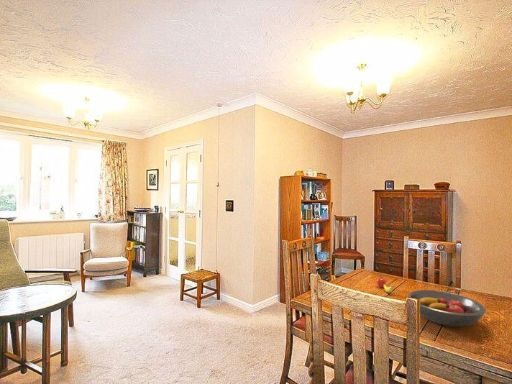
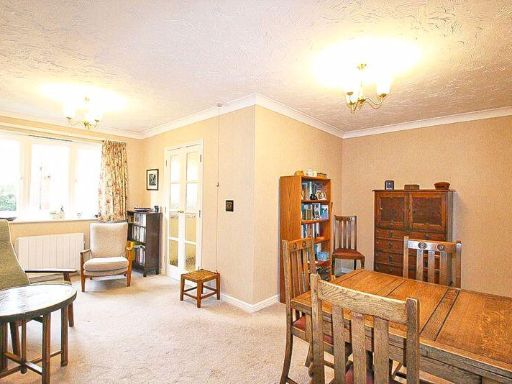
- fruit bowl (444, 307)
- fruit (385, 283)
